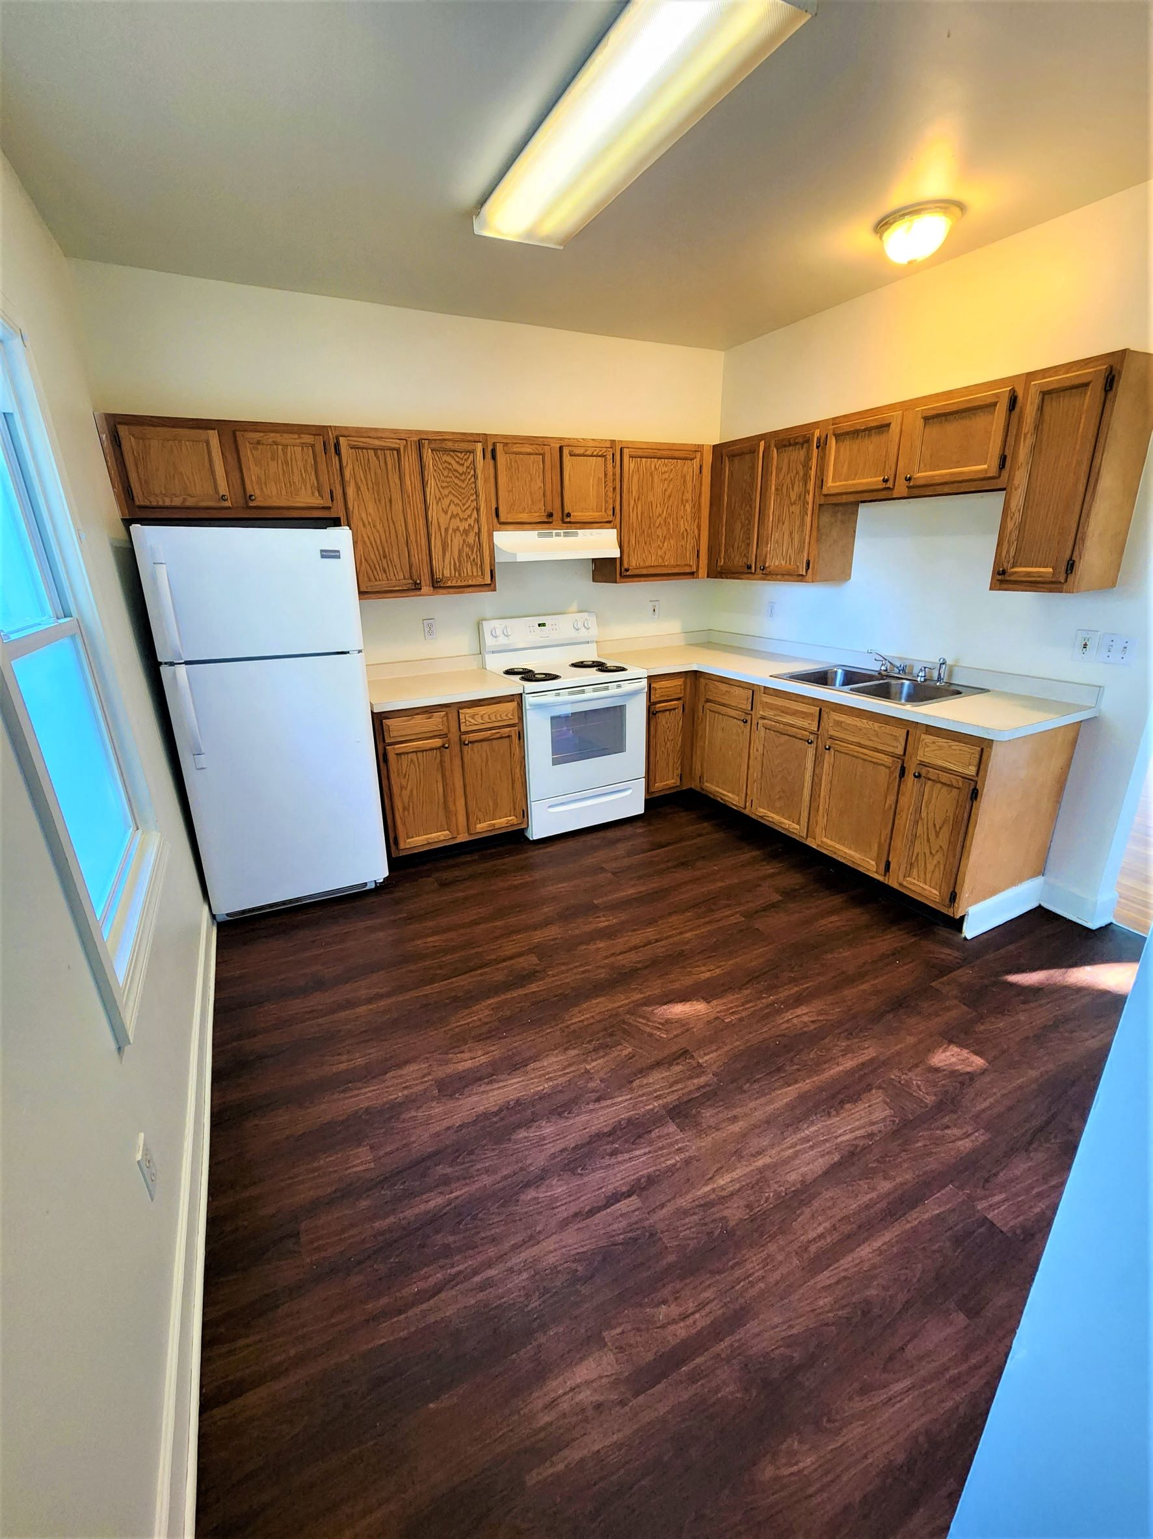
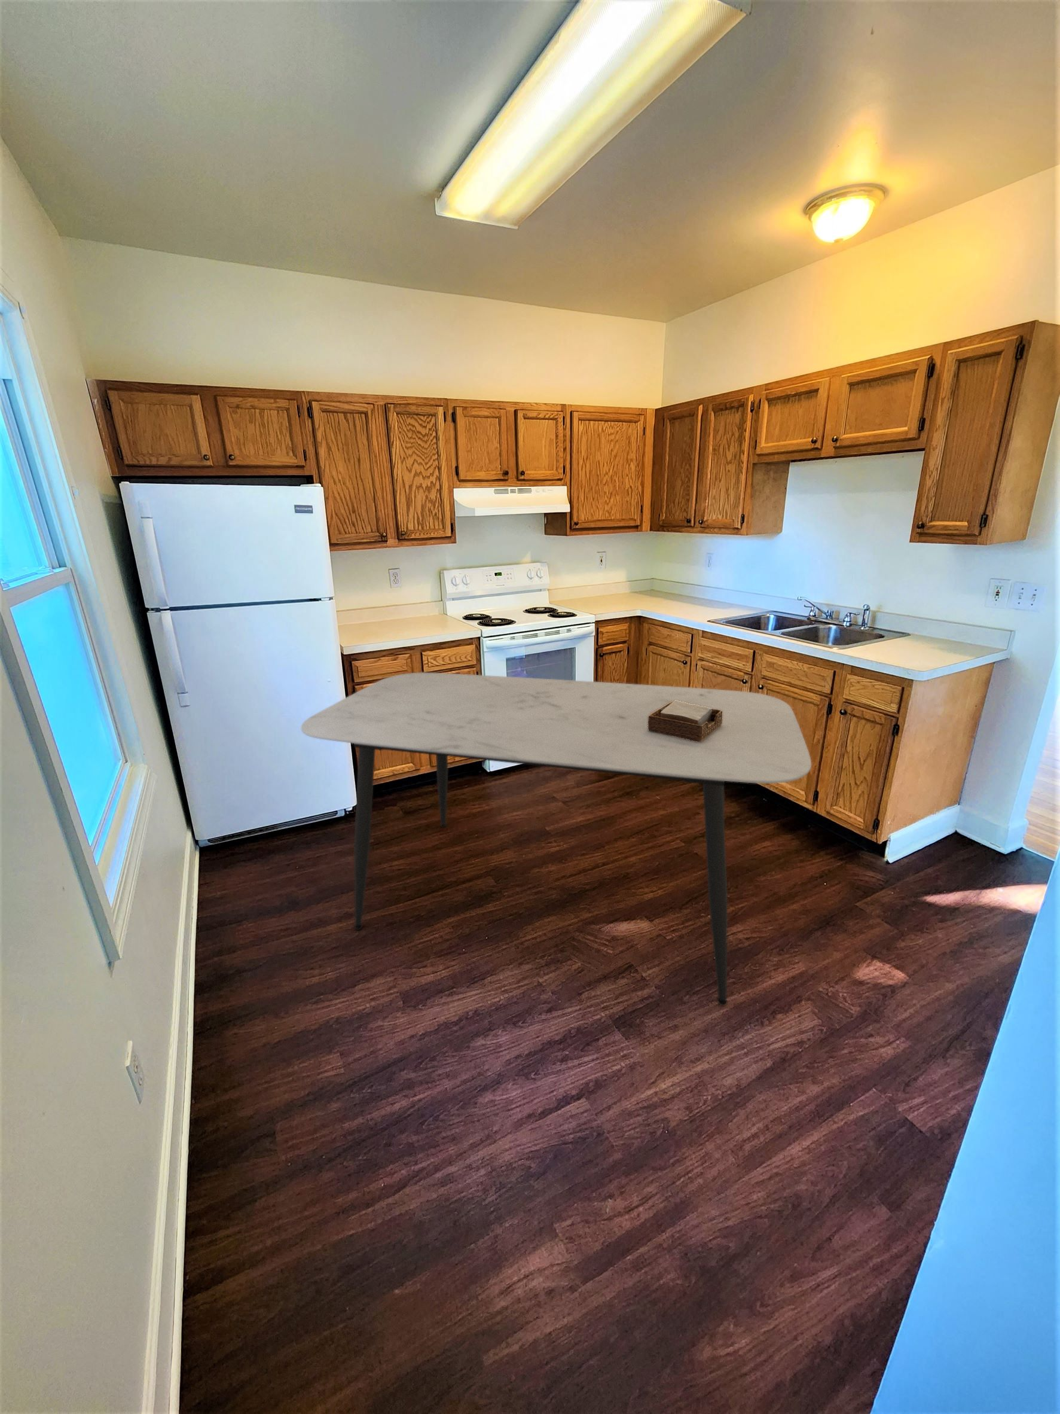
+ dining table (551, 767)
+ napkin holder (685, 717)
